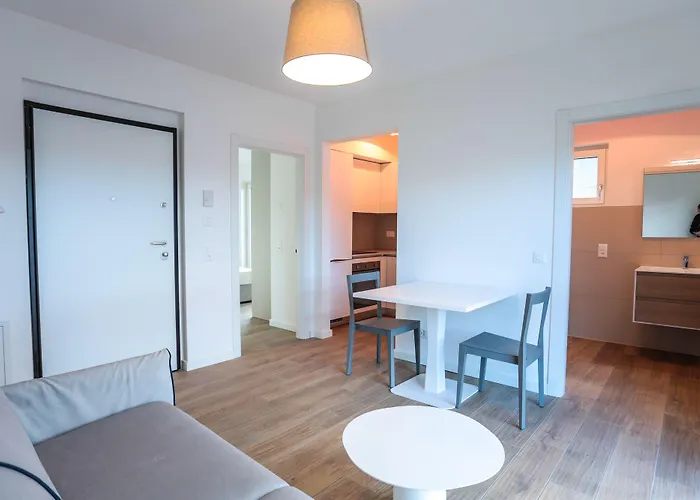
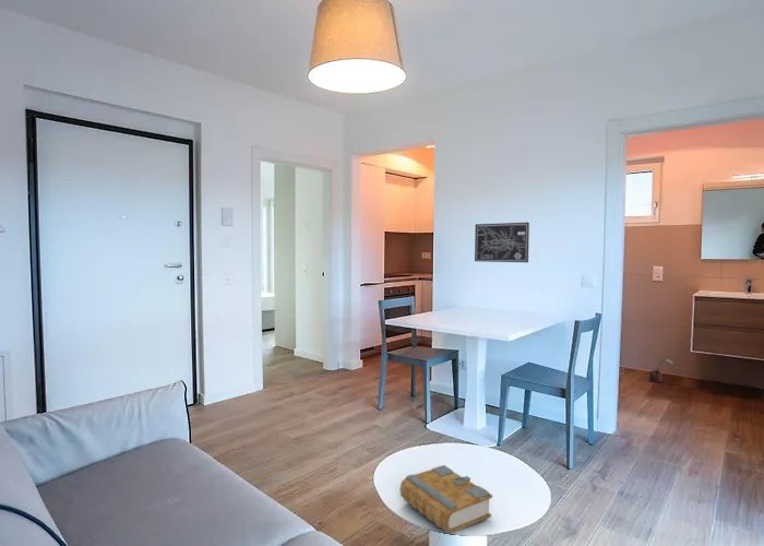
+ potted plant (658, 367)
+ book (444, 496)
+ wall art (500, 242)
